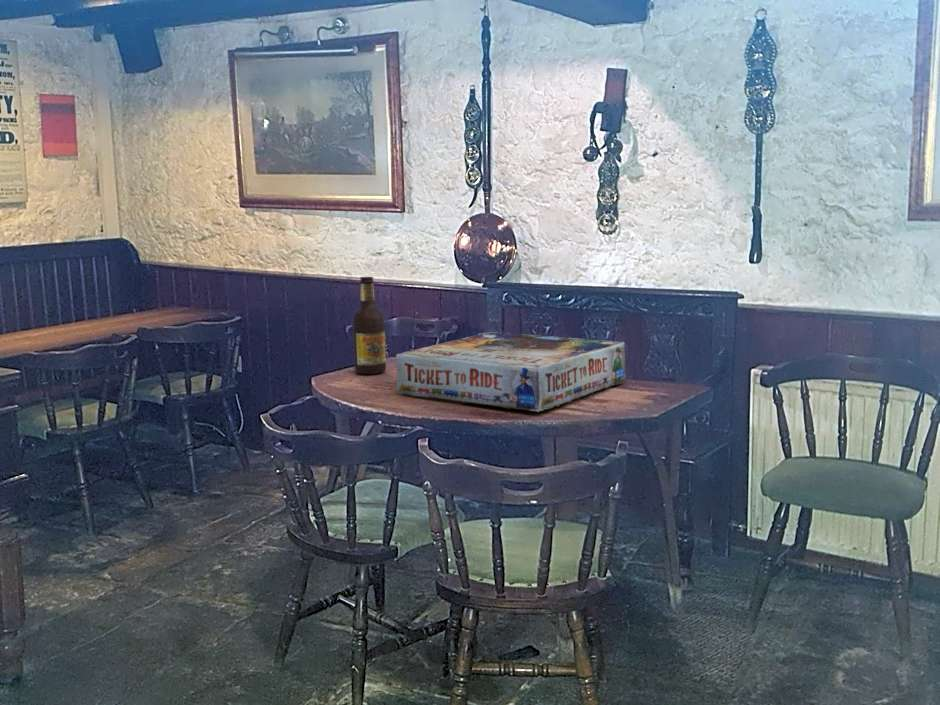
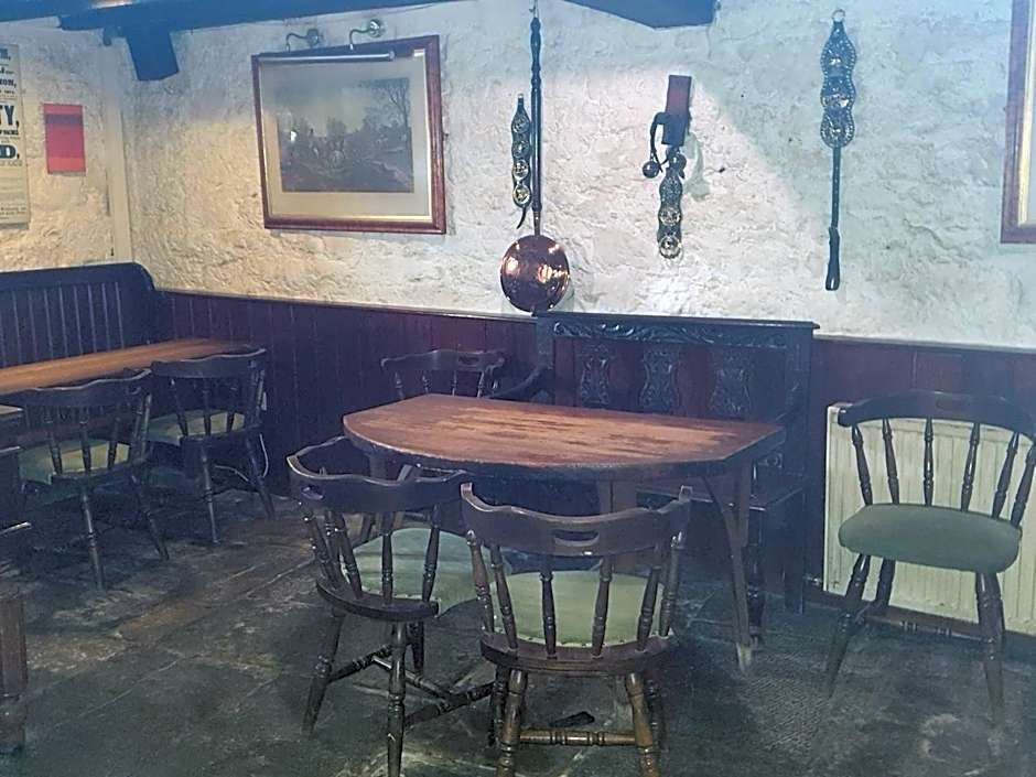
- board game (512, 367)
- beer bottle (368, 325)
